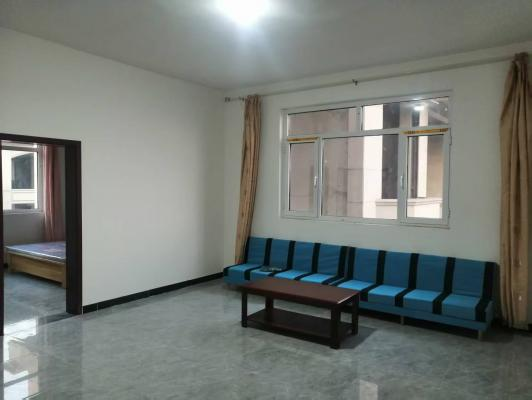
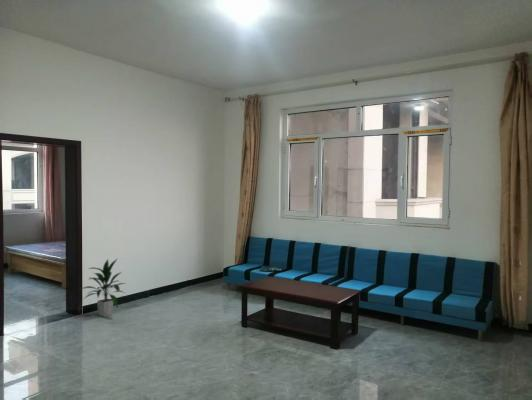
+ indoor plant (105, 287)
